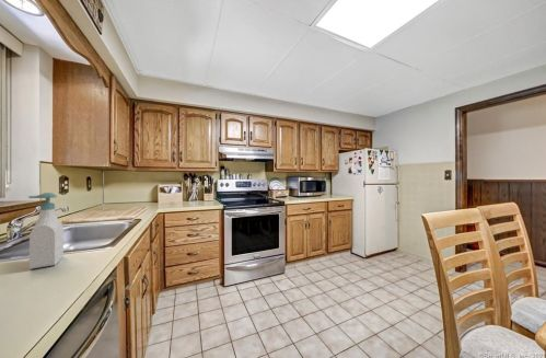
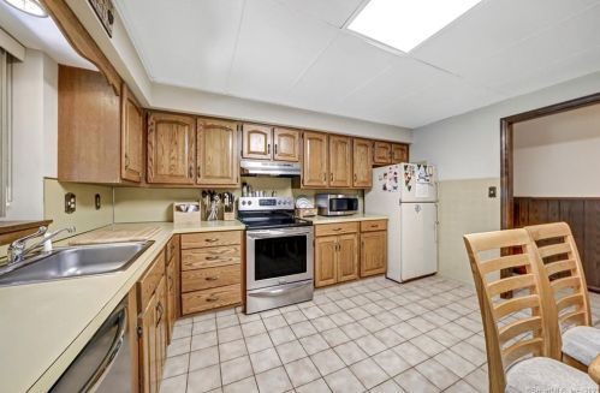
- soap bottle (44, 228)
